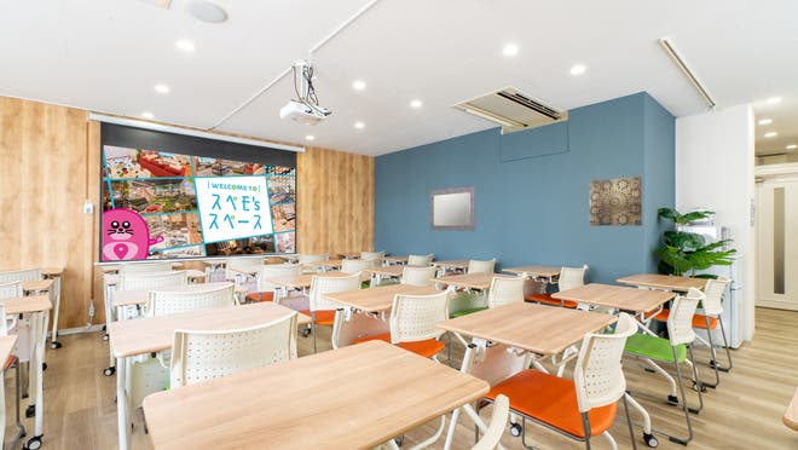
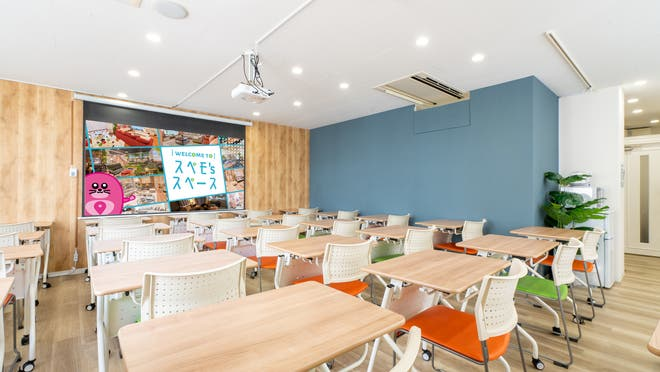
- wall art (614, 202)
- mirror (451, 209)
